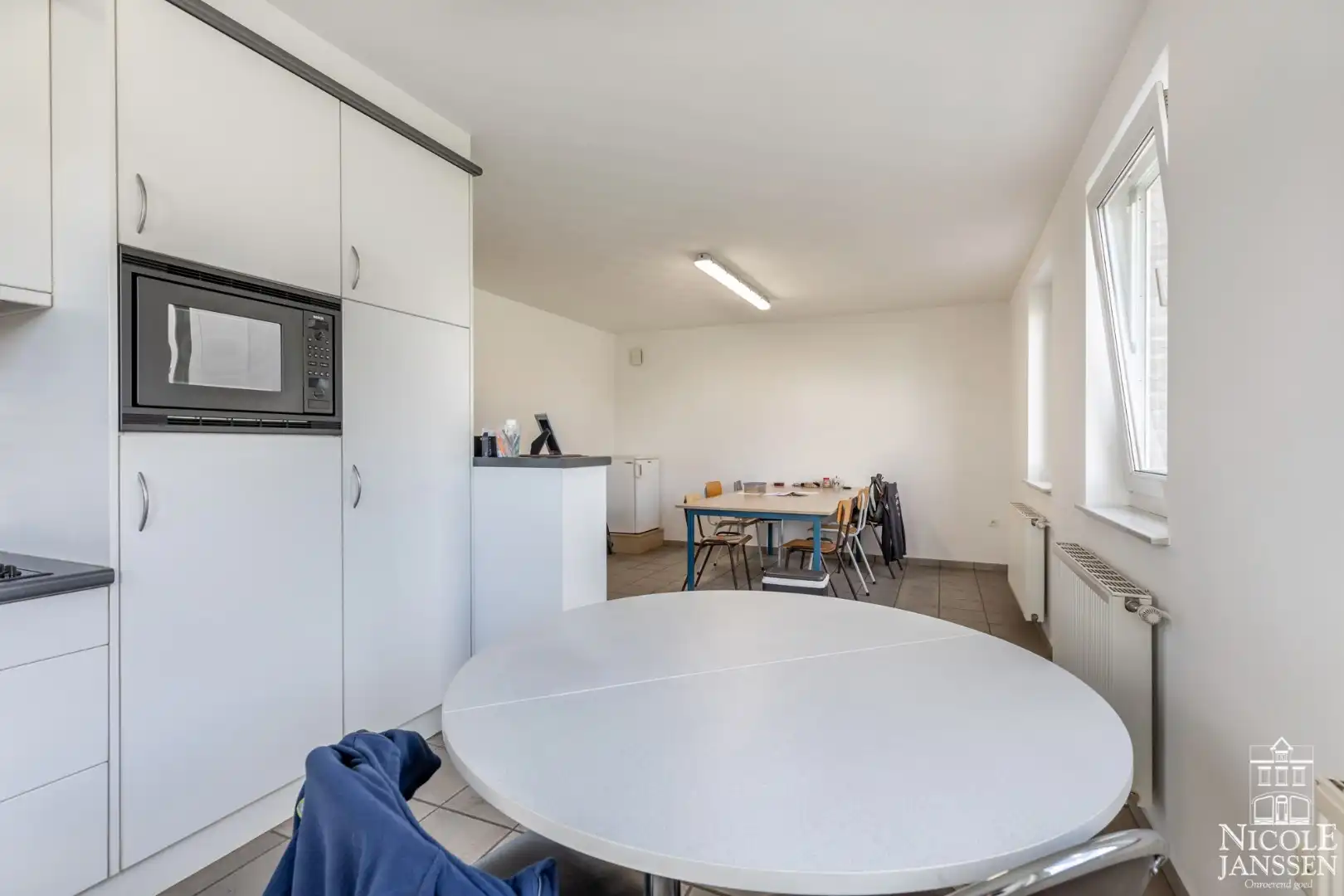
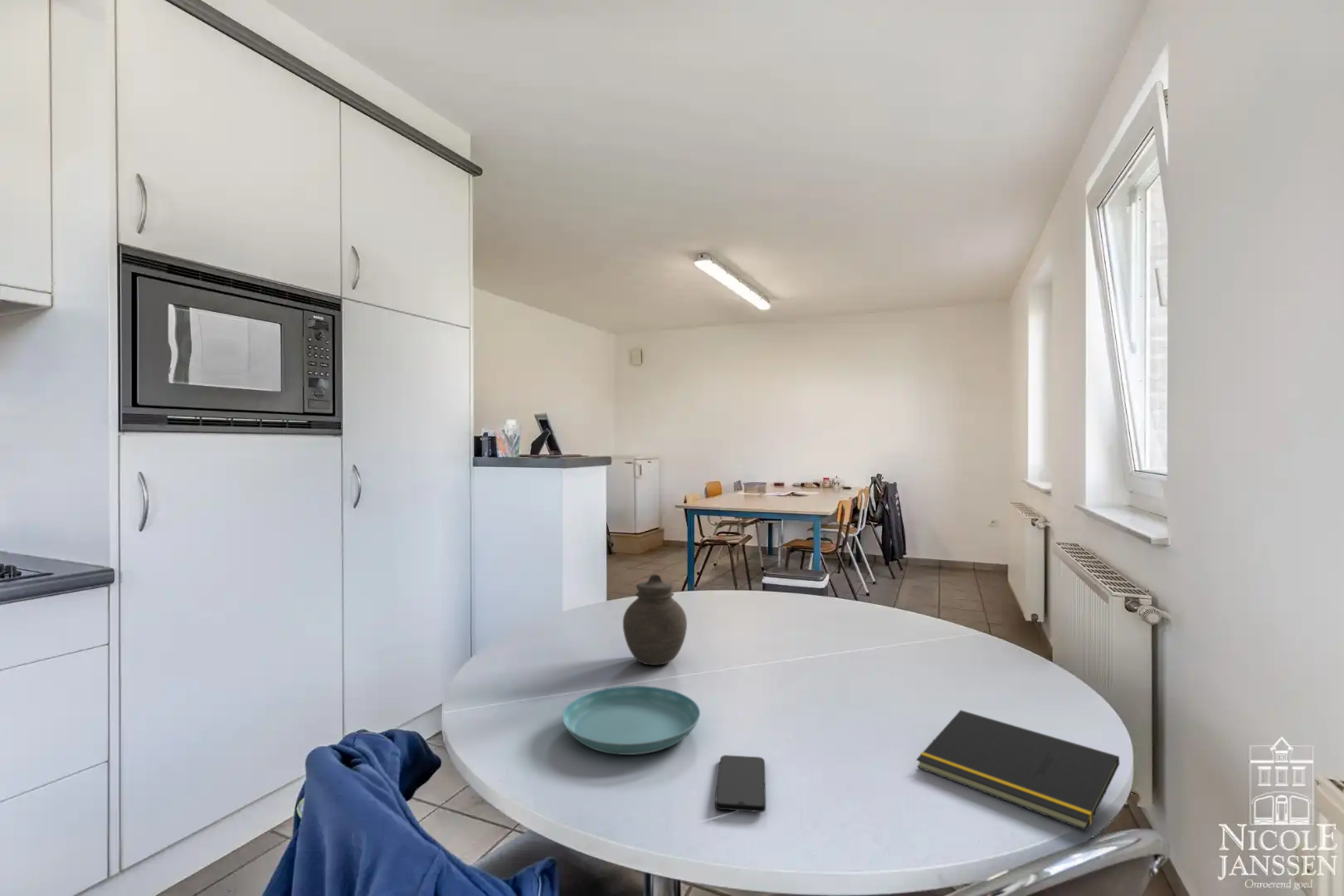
+ notepad (1015, 762)
+ saucer (631, 720)
+ jar (655, 617)
+ smartphone (741, 781)
